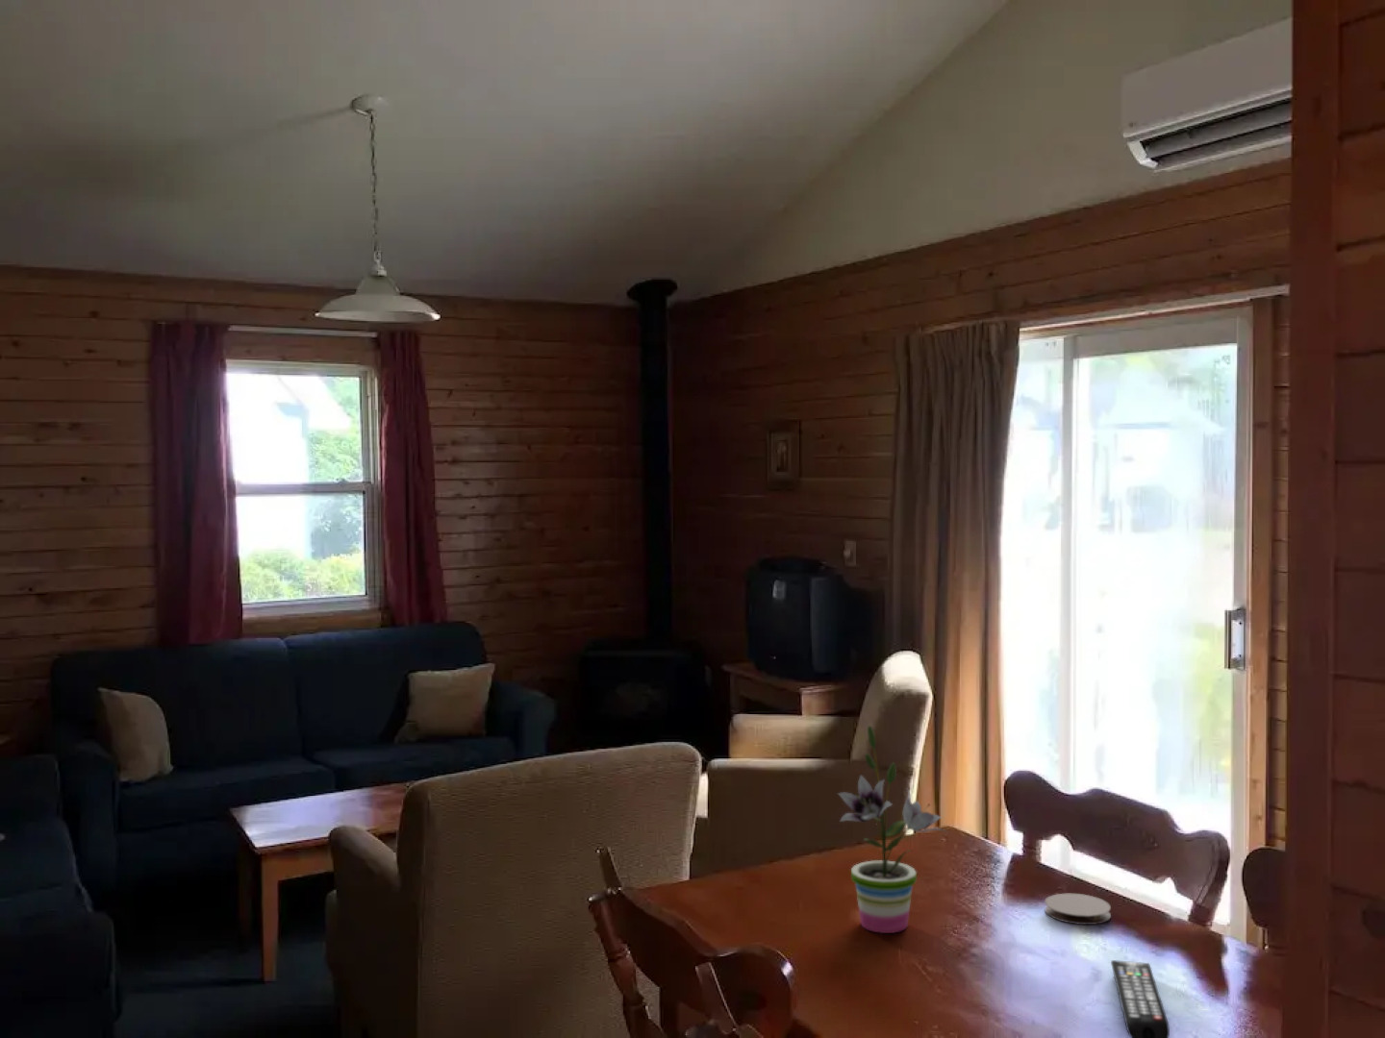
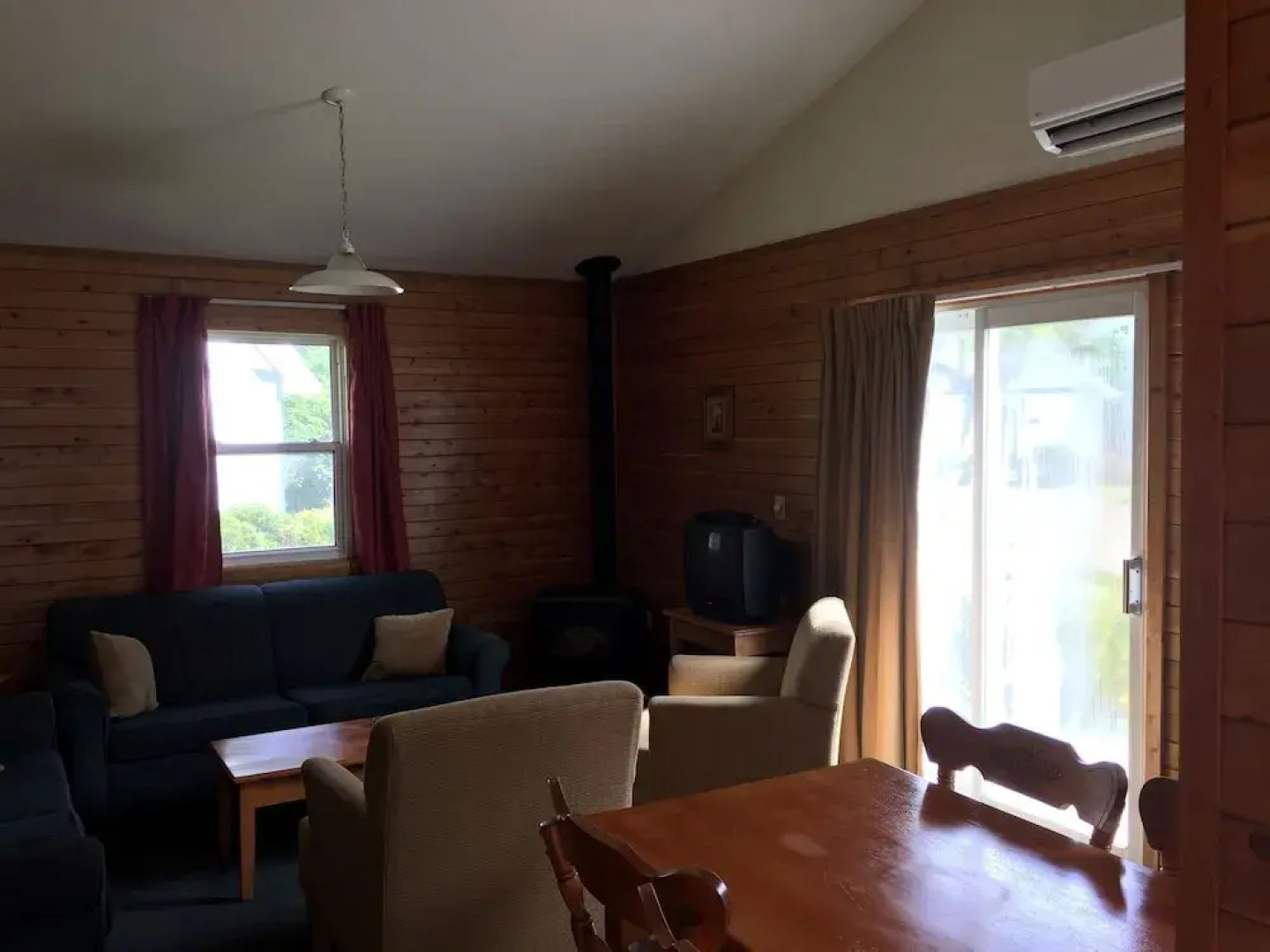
- potted plant (892, 831)
- coaster (1077, 908)
- remote control (1137, 997)
